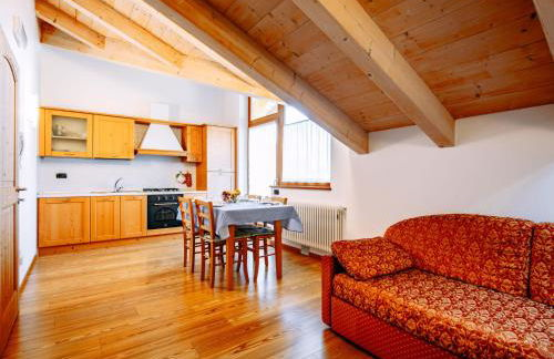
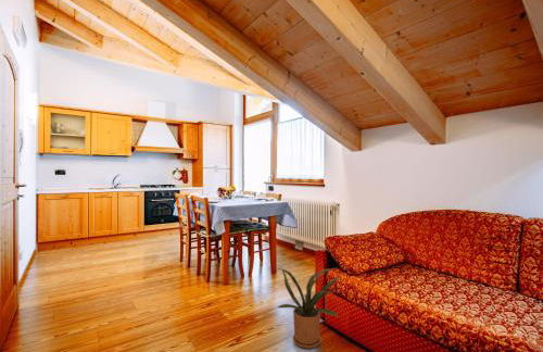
+ house plant (308, 301)
